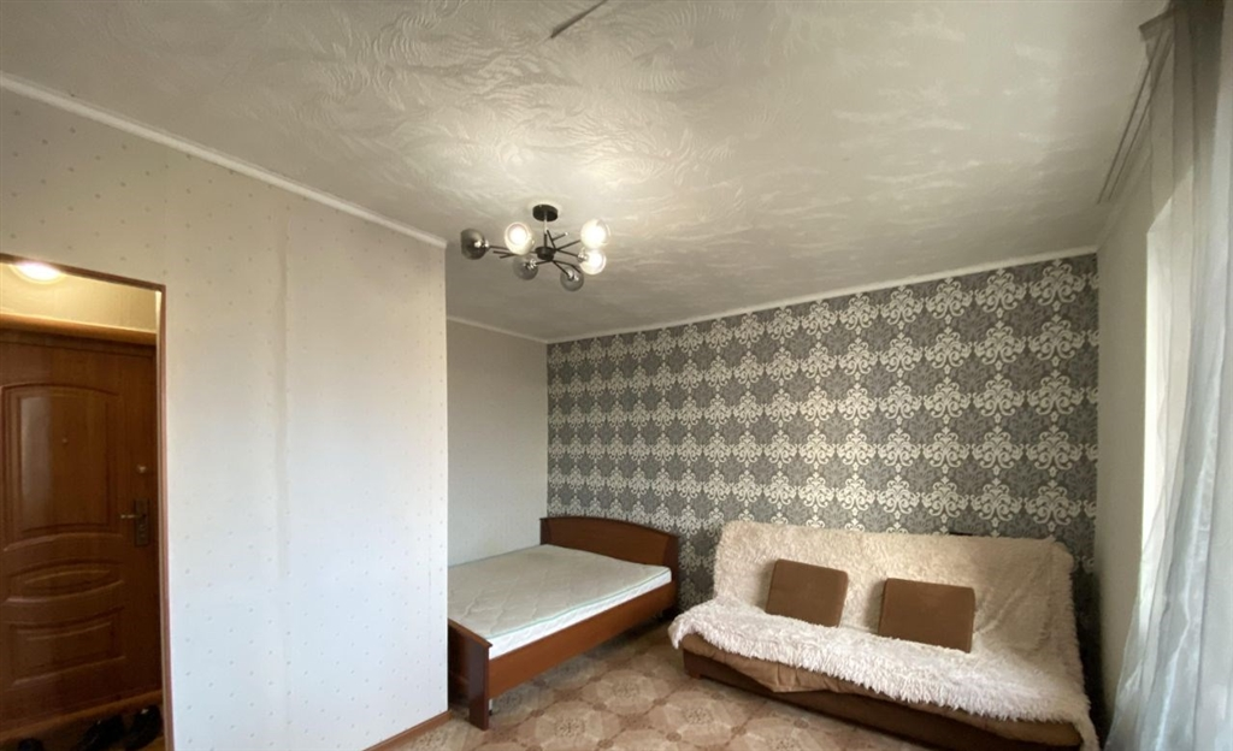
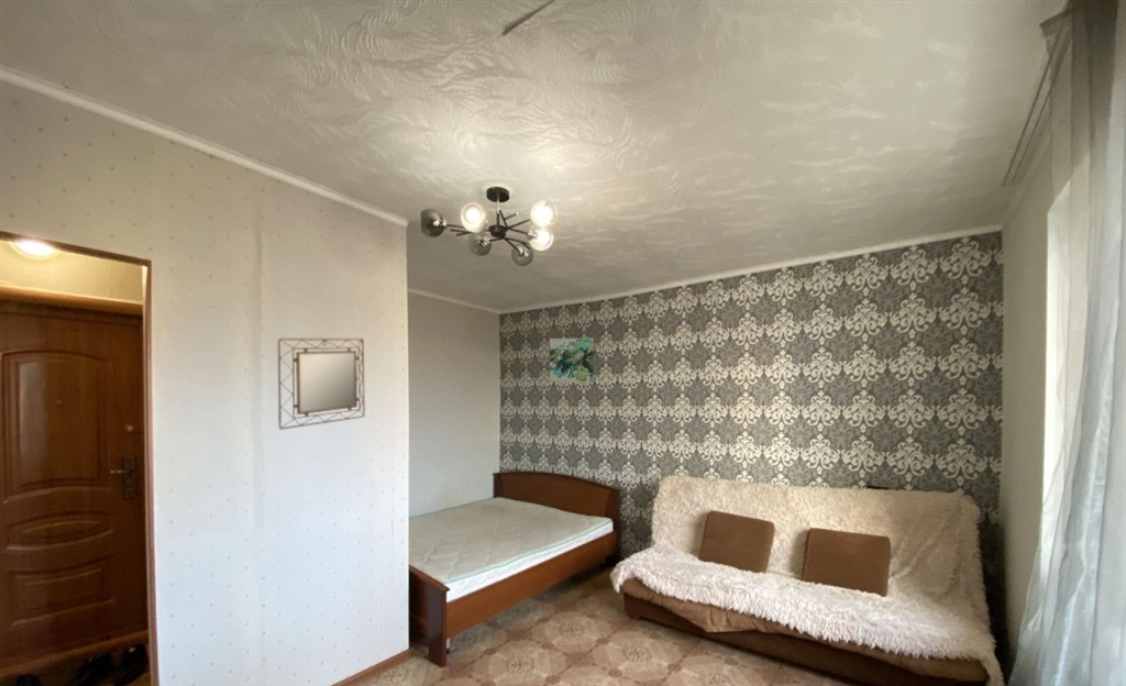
+ home mirror (325, 380)
+ wall art (571, 359)
